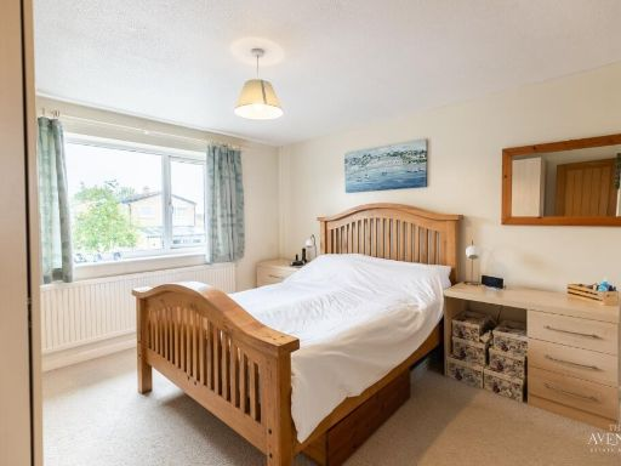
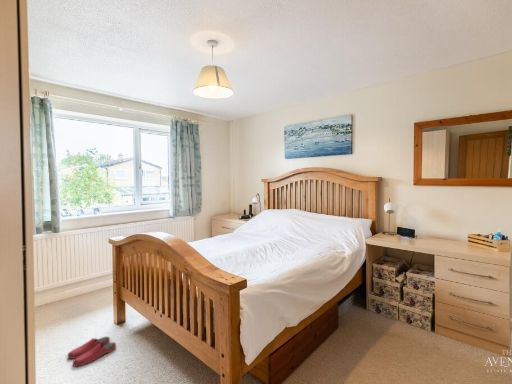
+ slippers (92, 347)
